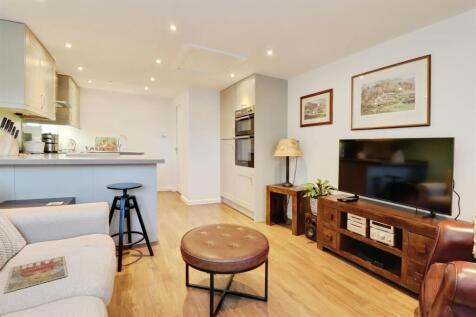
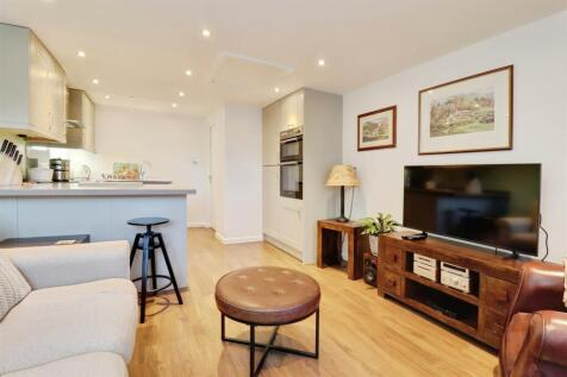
- magazine (38, 271)
